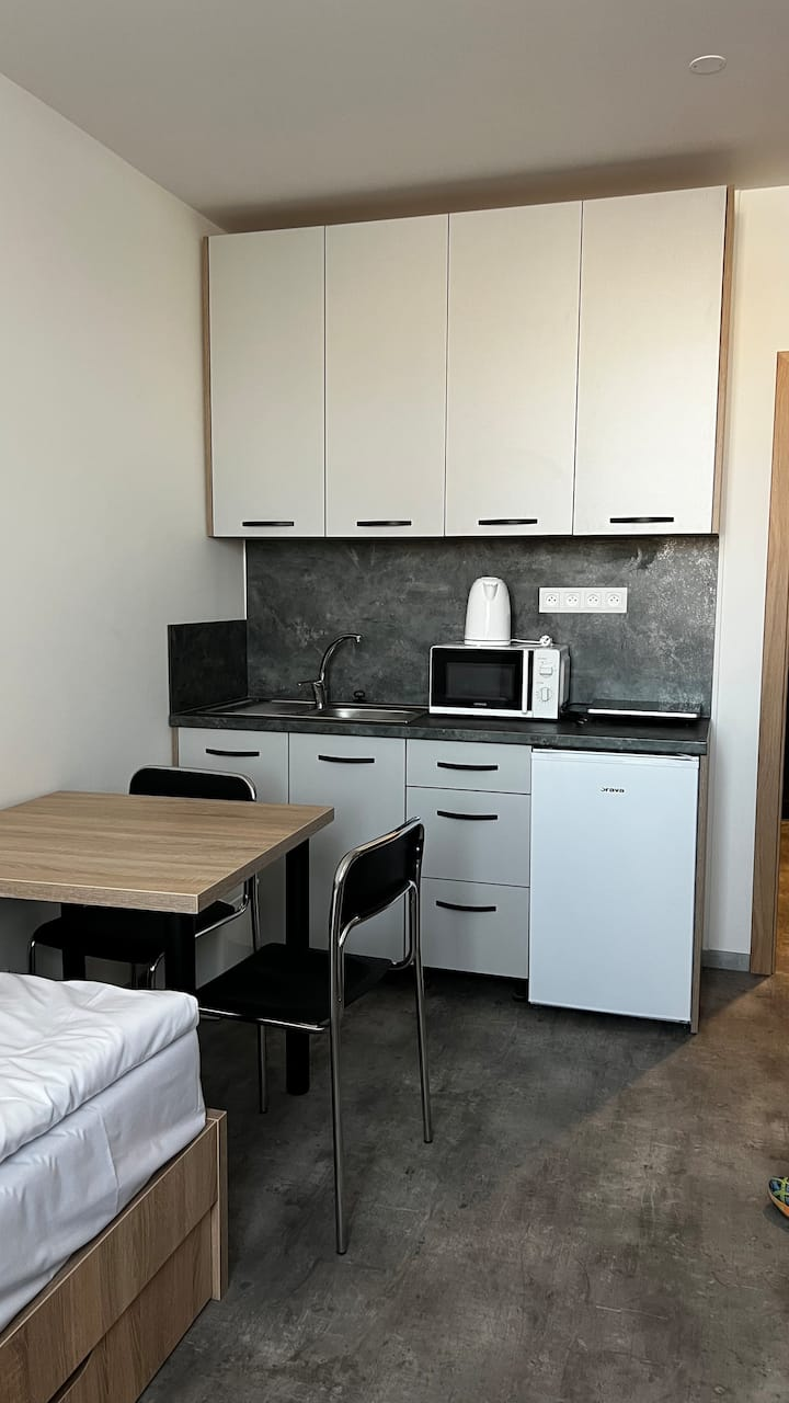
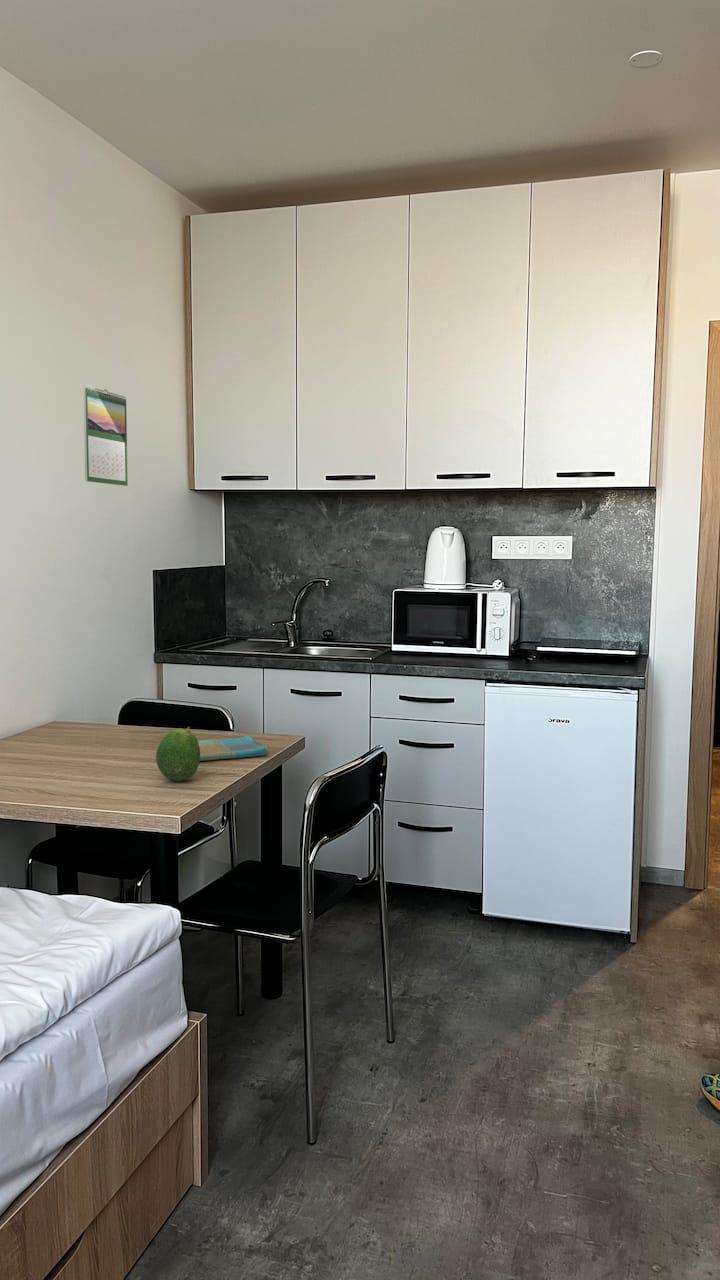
+ calendar (106, 436)
+ dish towel (215, 748)
+ fruit (178, 753)
